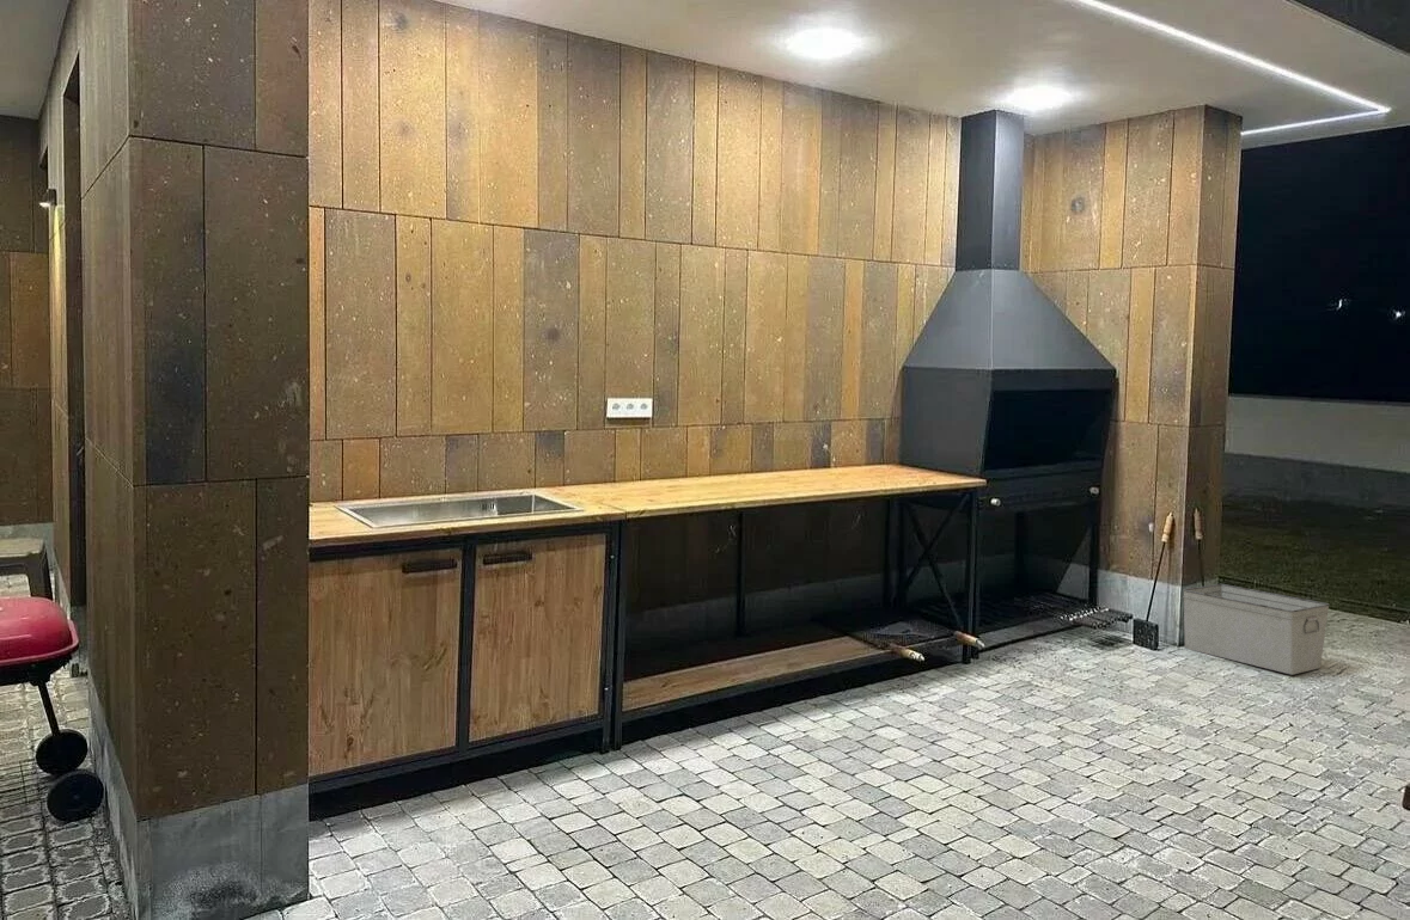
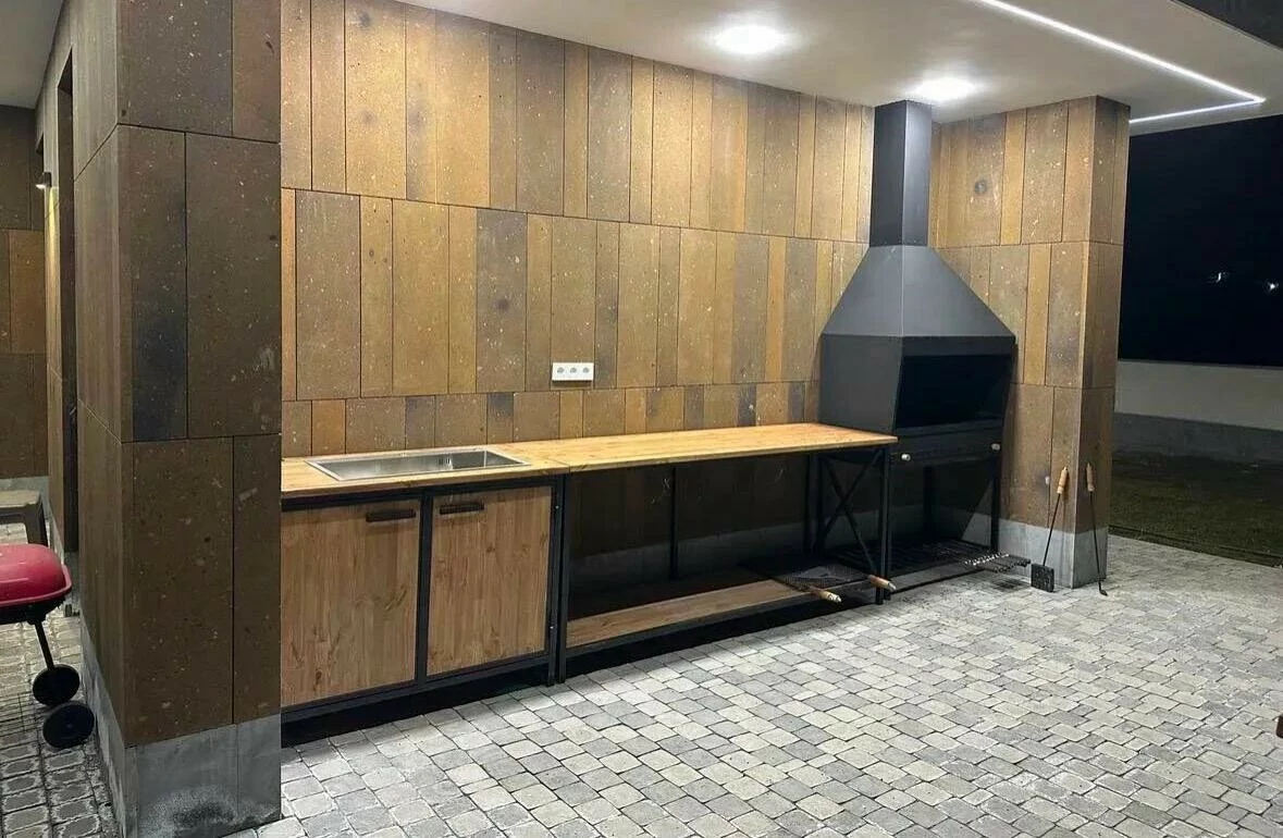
- storage bin (1252, 626)
